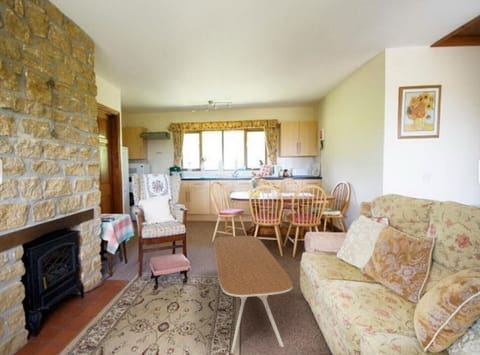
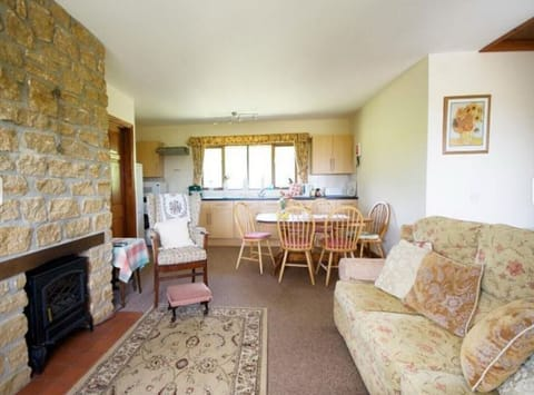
- coffee table (244, 281)
